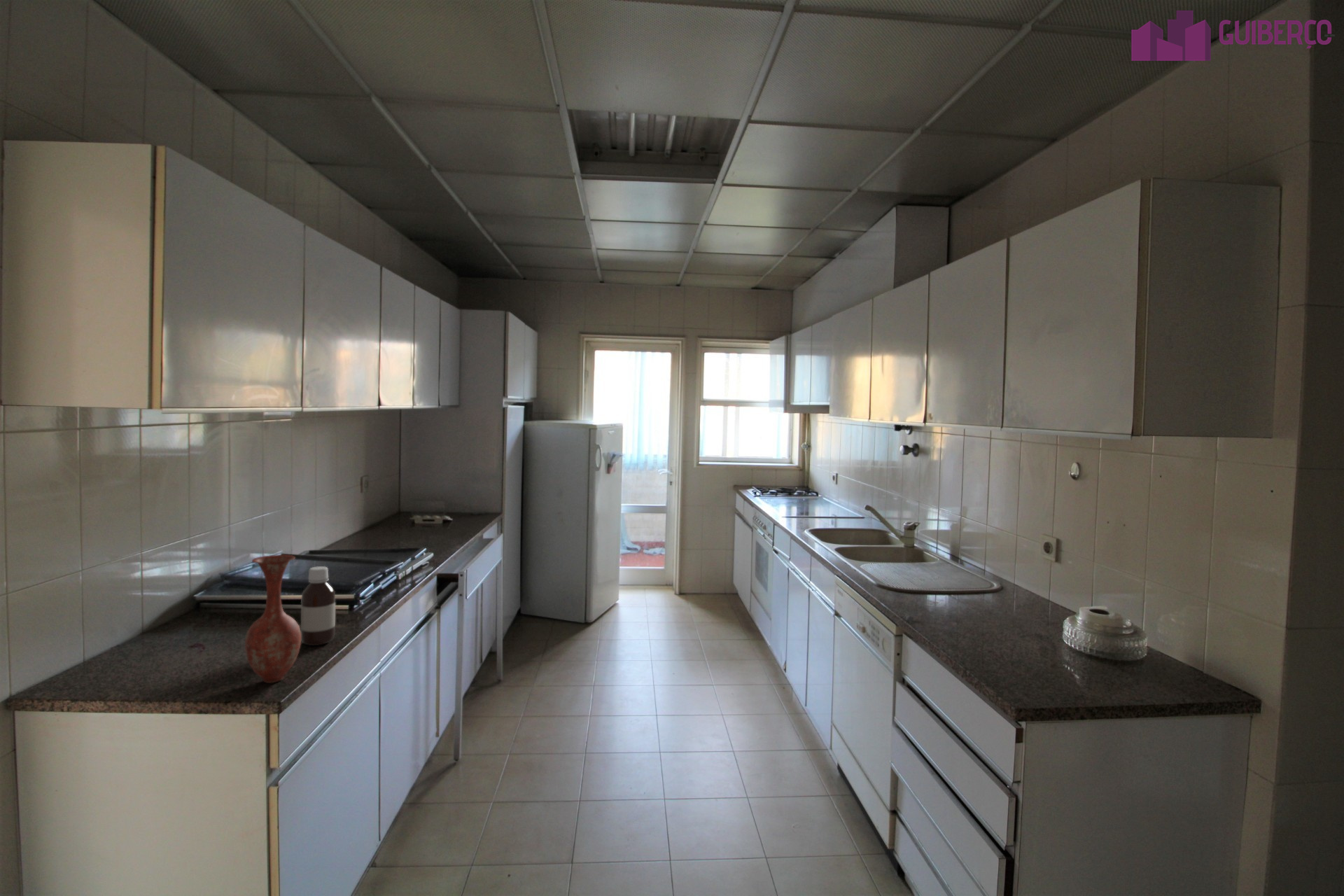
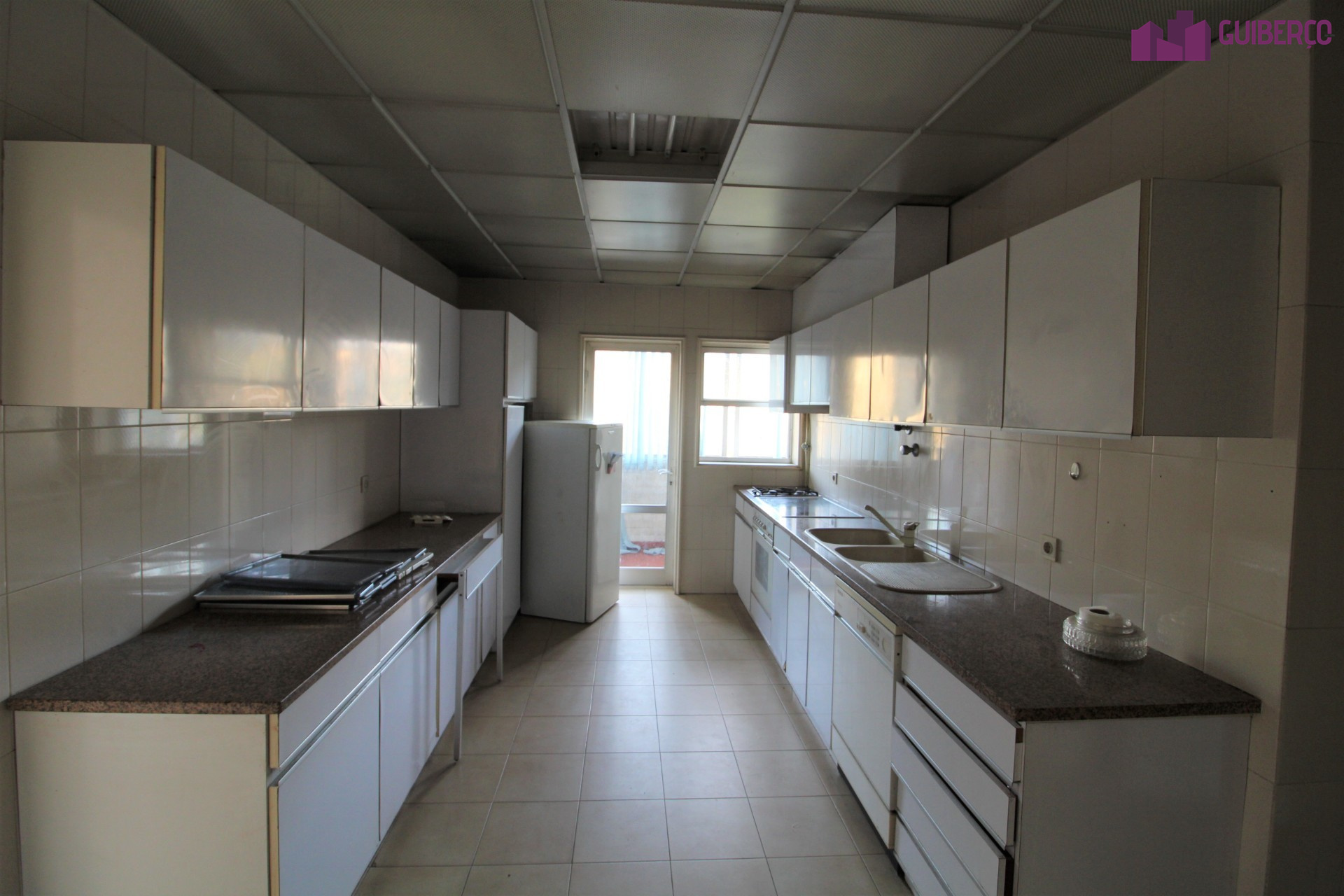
- bottle (318, 605)
- vase (273, 619)
